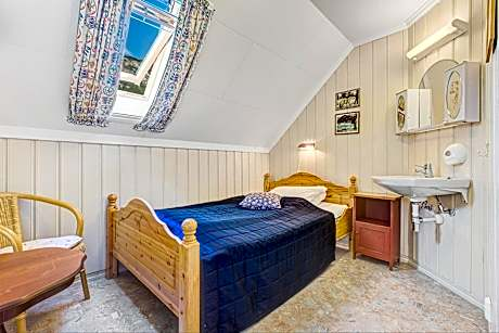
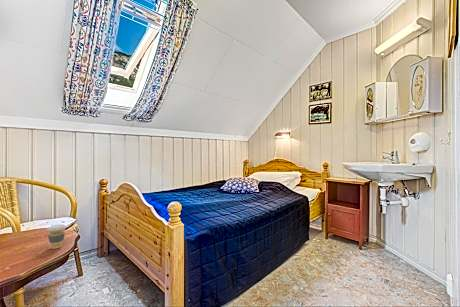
+ coffee cup (56, 236)
